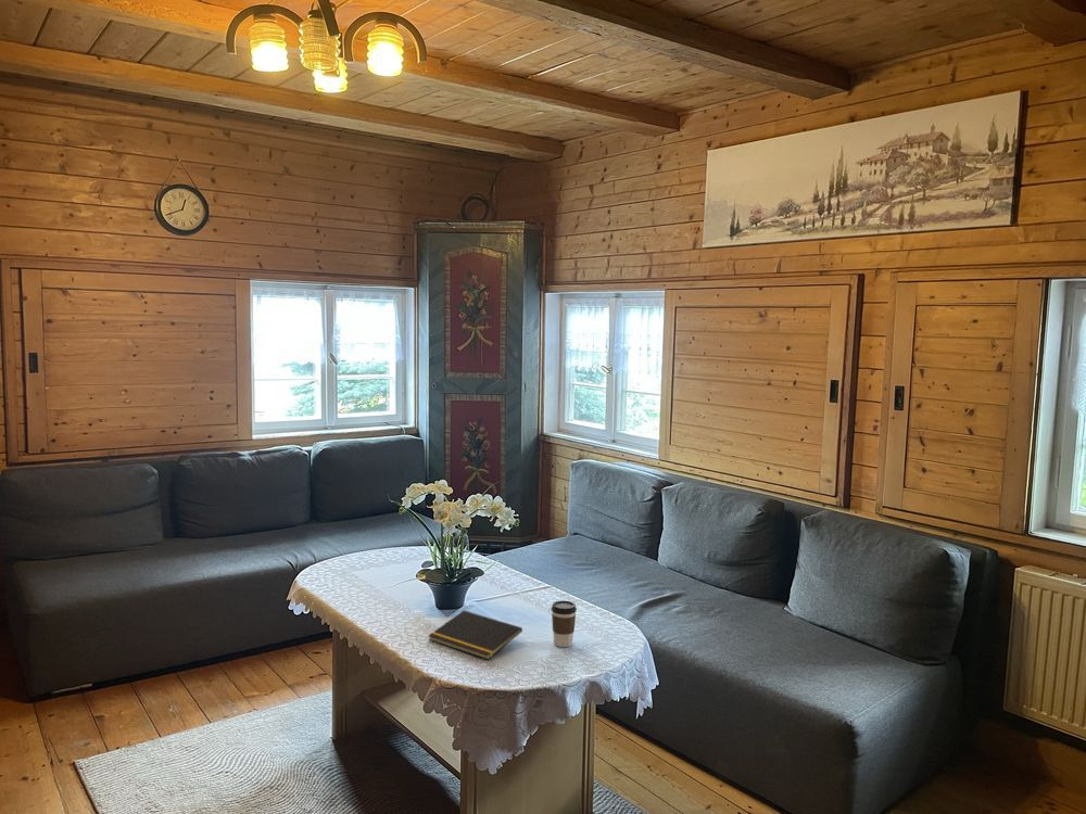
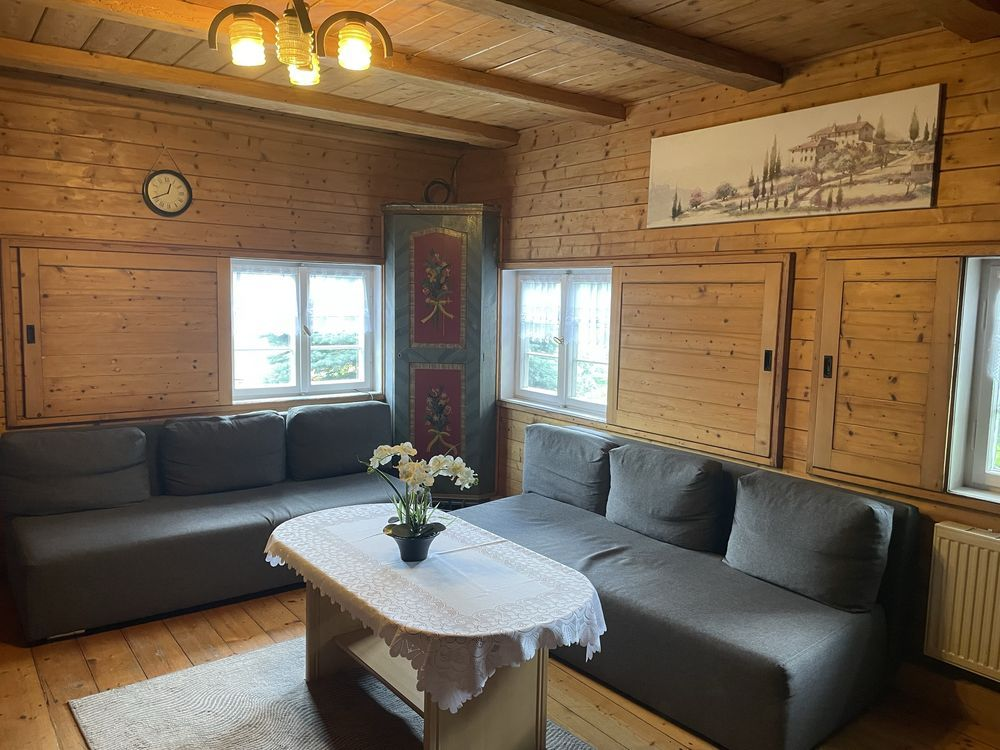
- notepad (475, 633)
- coffee cup (563, 623)
